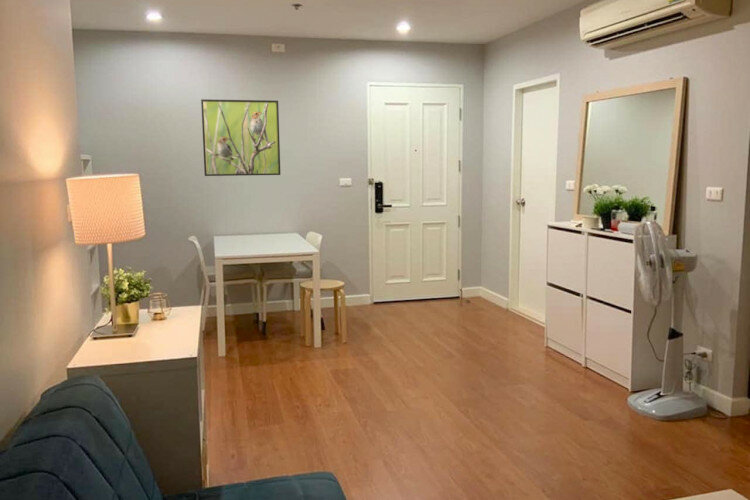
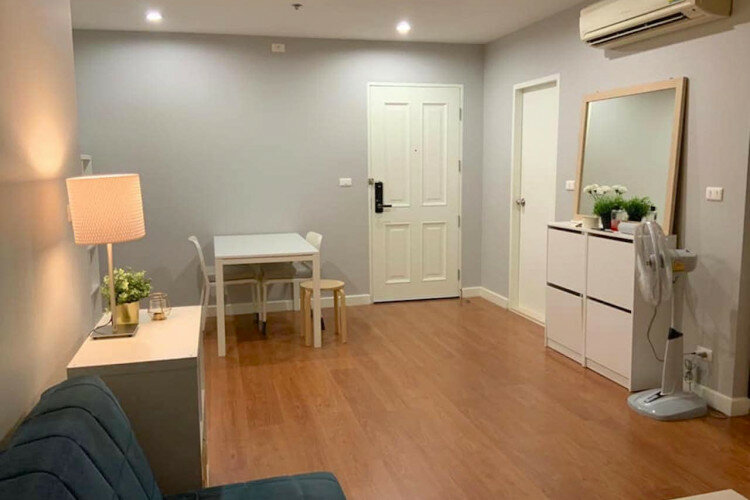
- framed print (241, 138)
